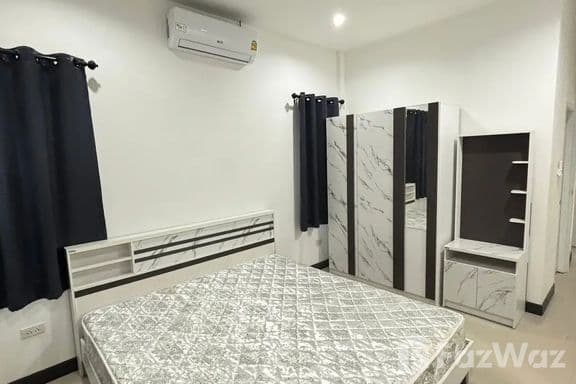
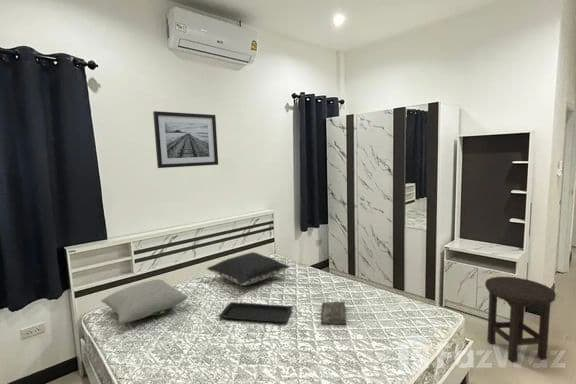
+ pillow (144, 298)
+ serving tray (256, 312)
+ wall art (188, 140)
+ pillow (248, 267)
+ stool (517, 318)
+ book (333, 311)
